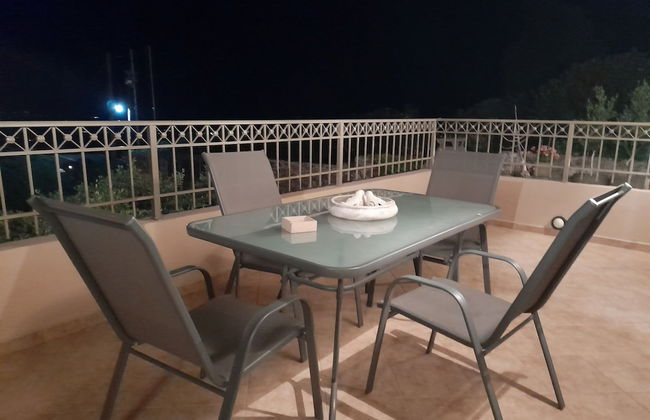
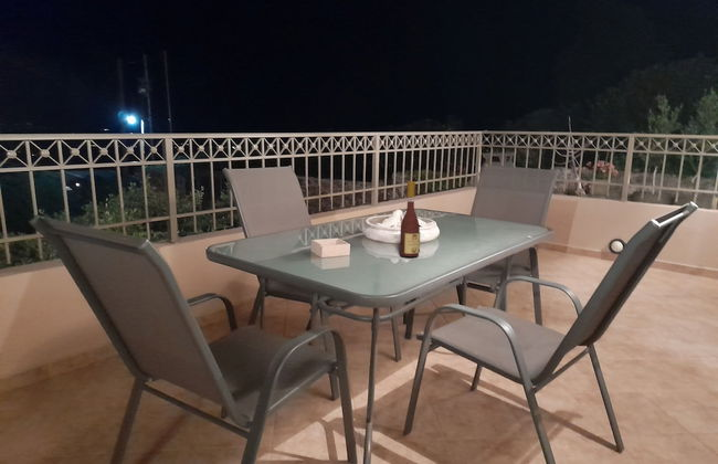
+ wine bottle (410, 219)
